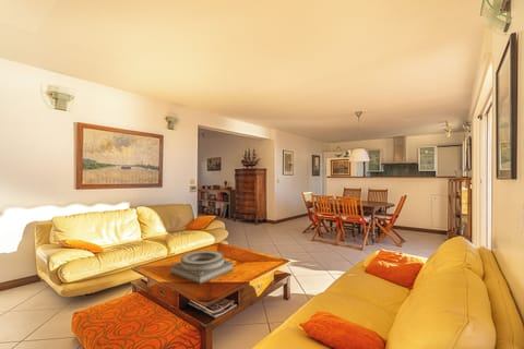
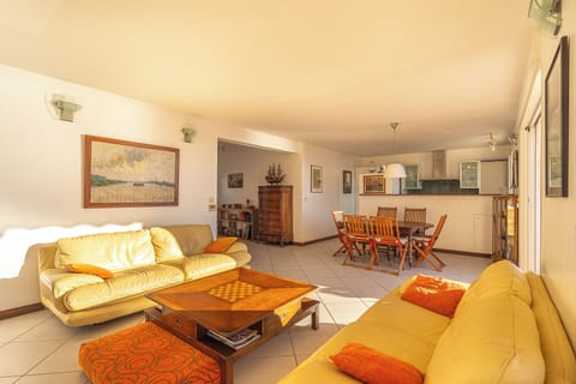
- decorative bowl (202, 264)
